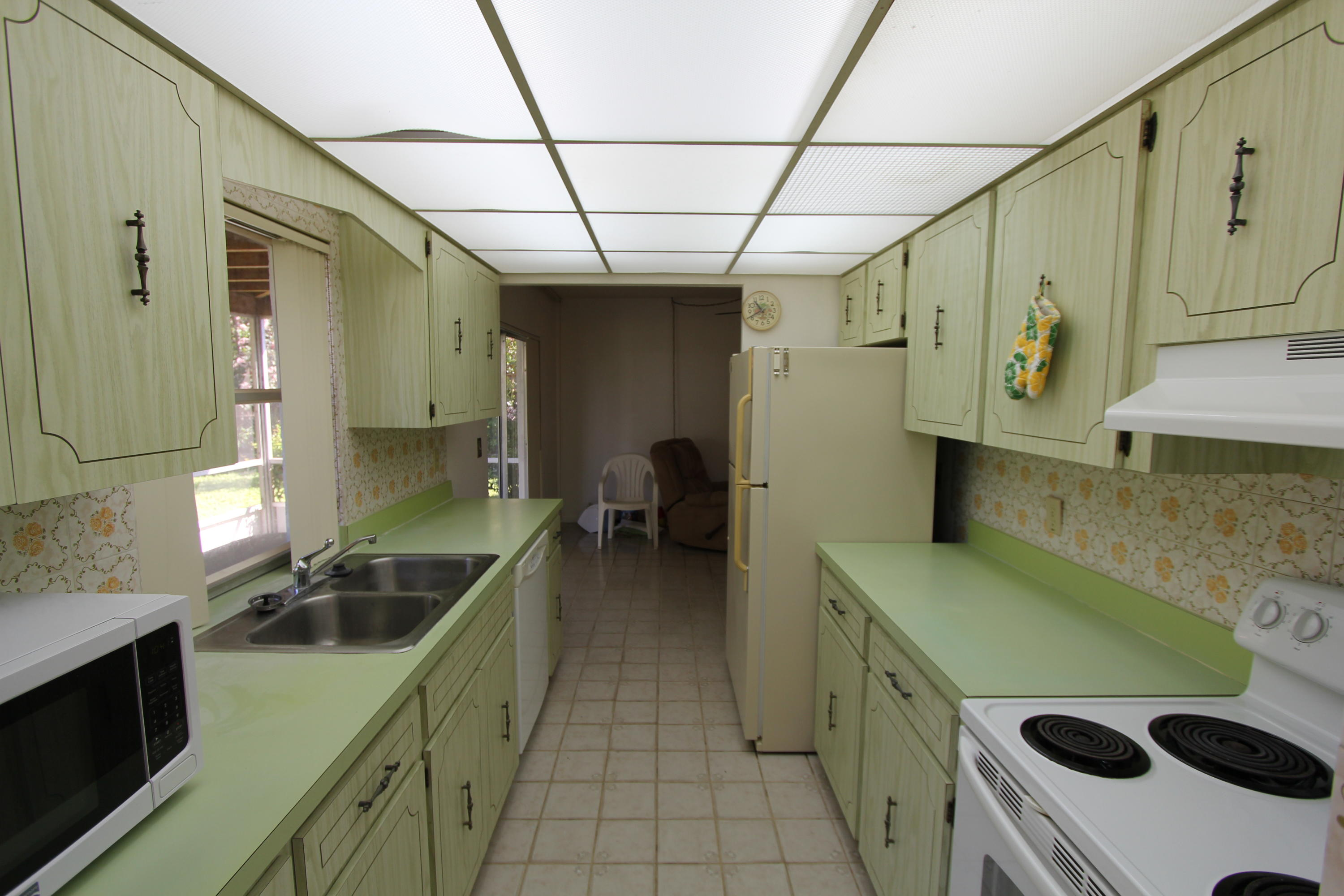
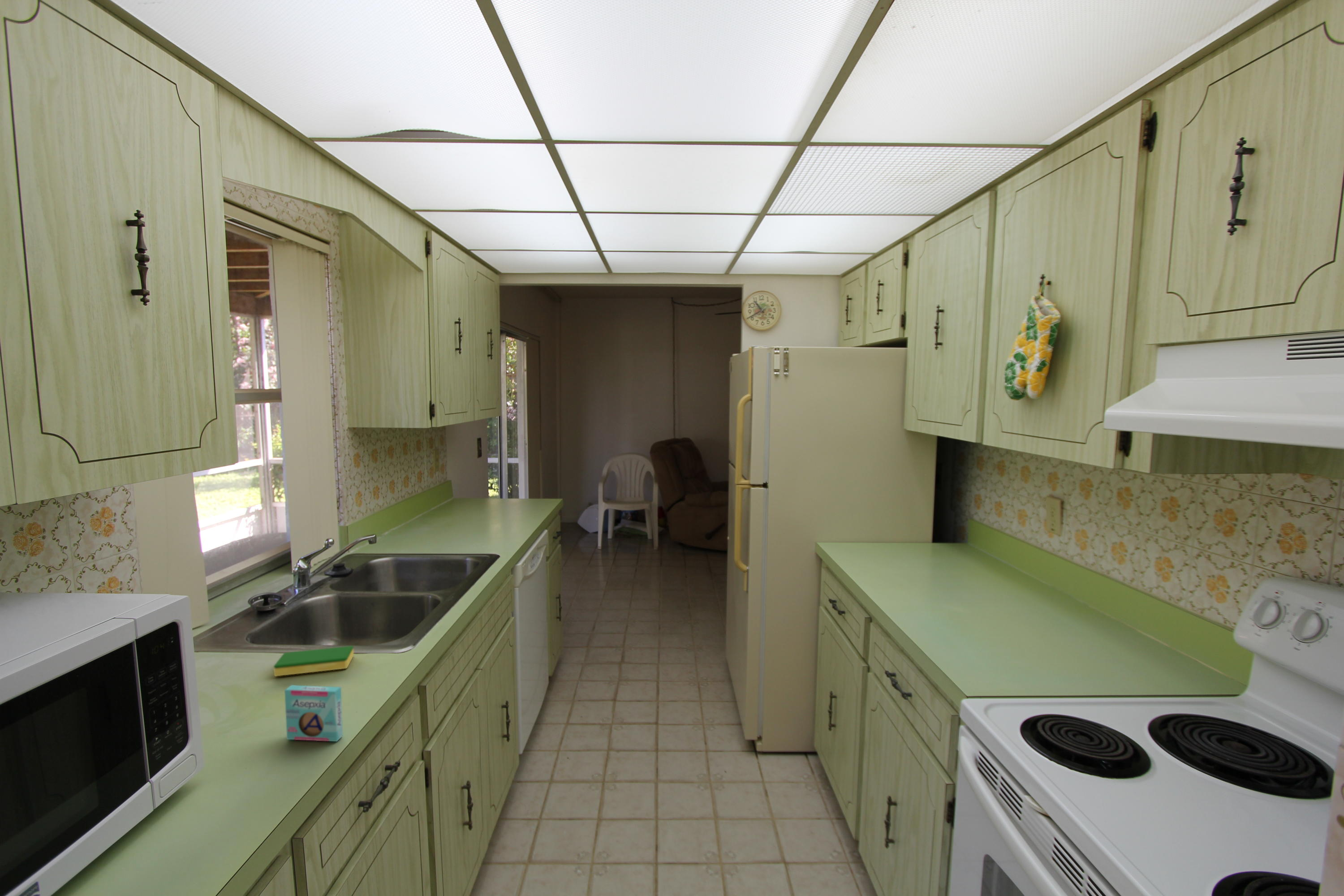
+ dish sponge (315, 660)
+ cosmetic container (314, 713)
